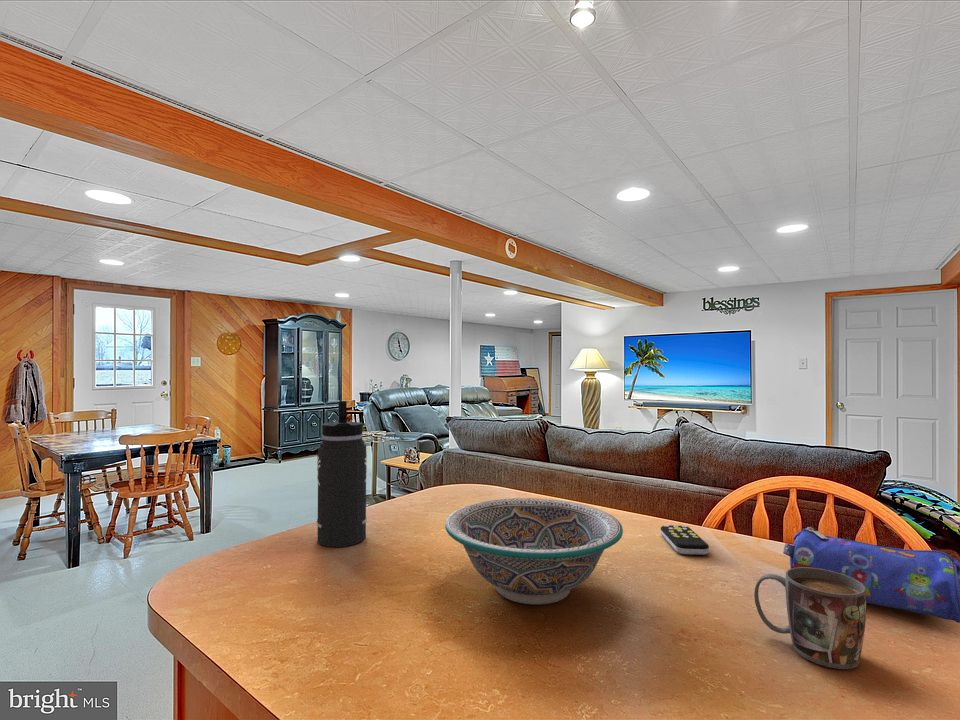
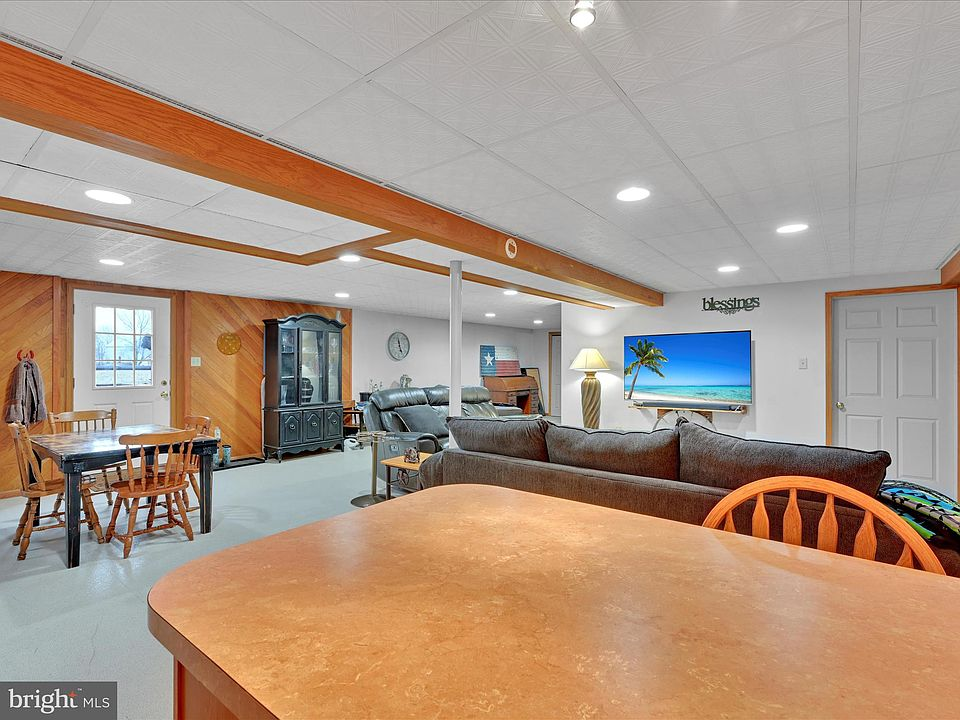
- thermos bottle (341, 468)
- remote control (683, 538)
- pencil case (870, 569)
- bowl (532, 553)
- mug (807, 611)
